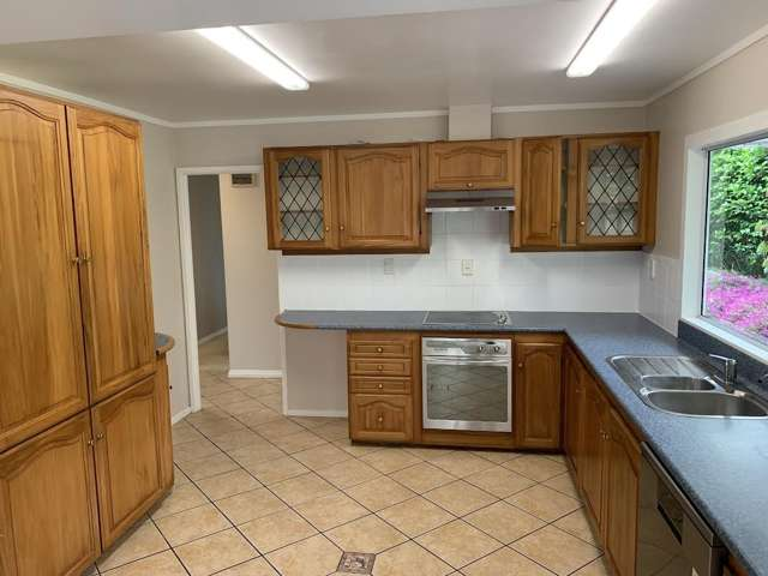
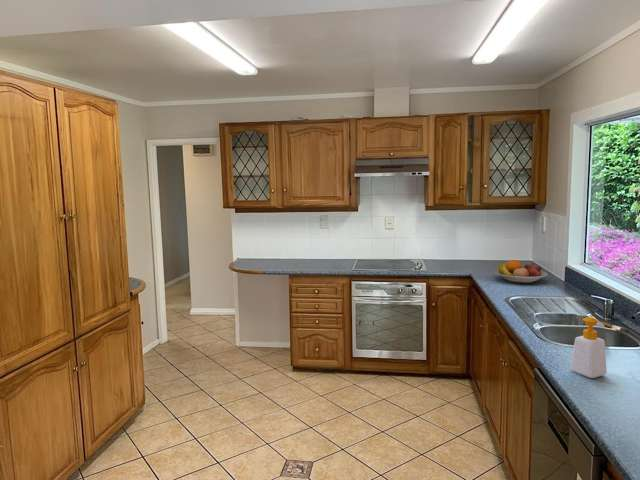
+ fruit bowl (520, 270)
+ soap bottle (594, 347)
